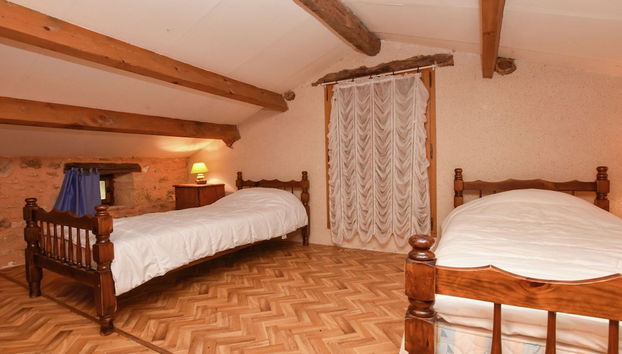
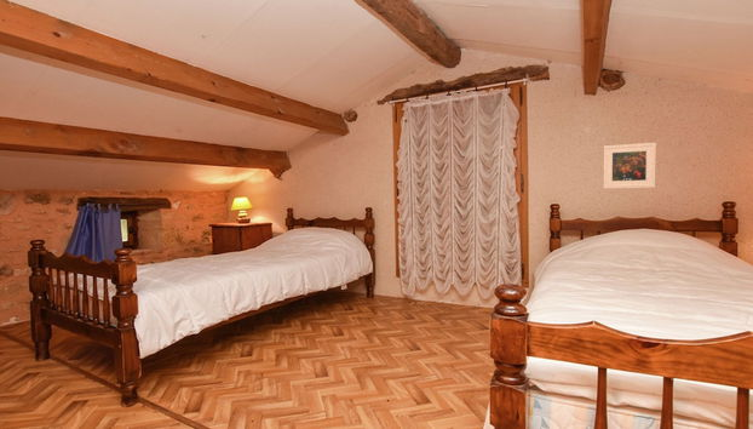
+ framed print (628, 166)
